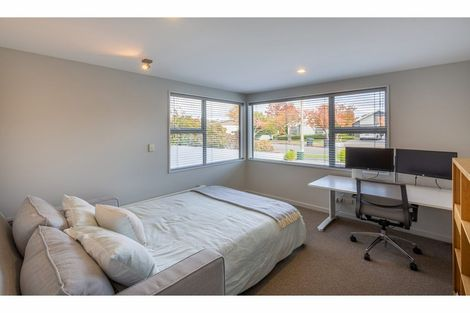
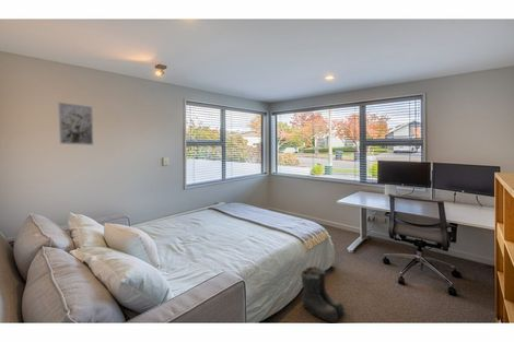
+ boots (322, 292)
+ wall art (77, 125)
